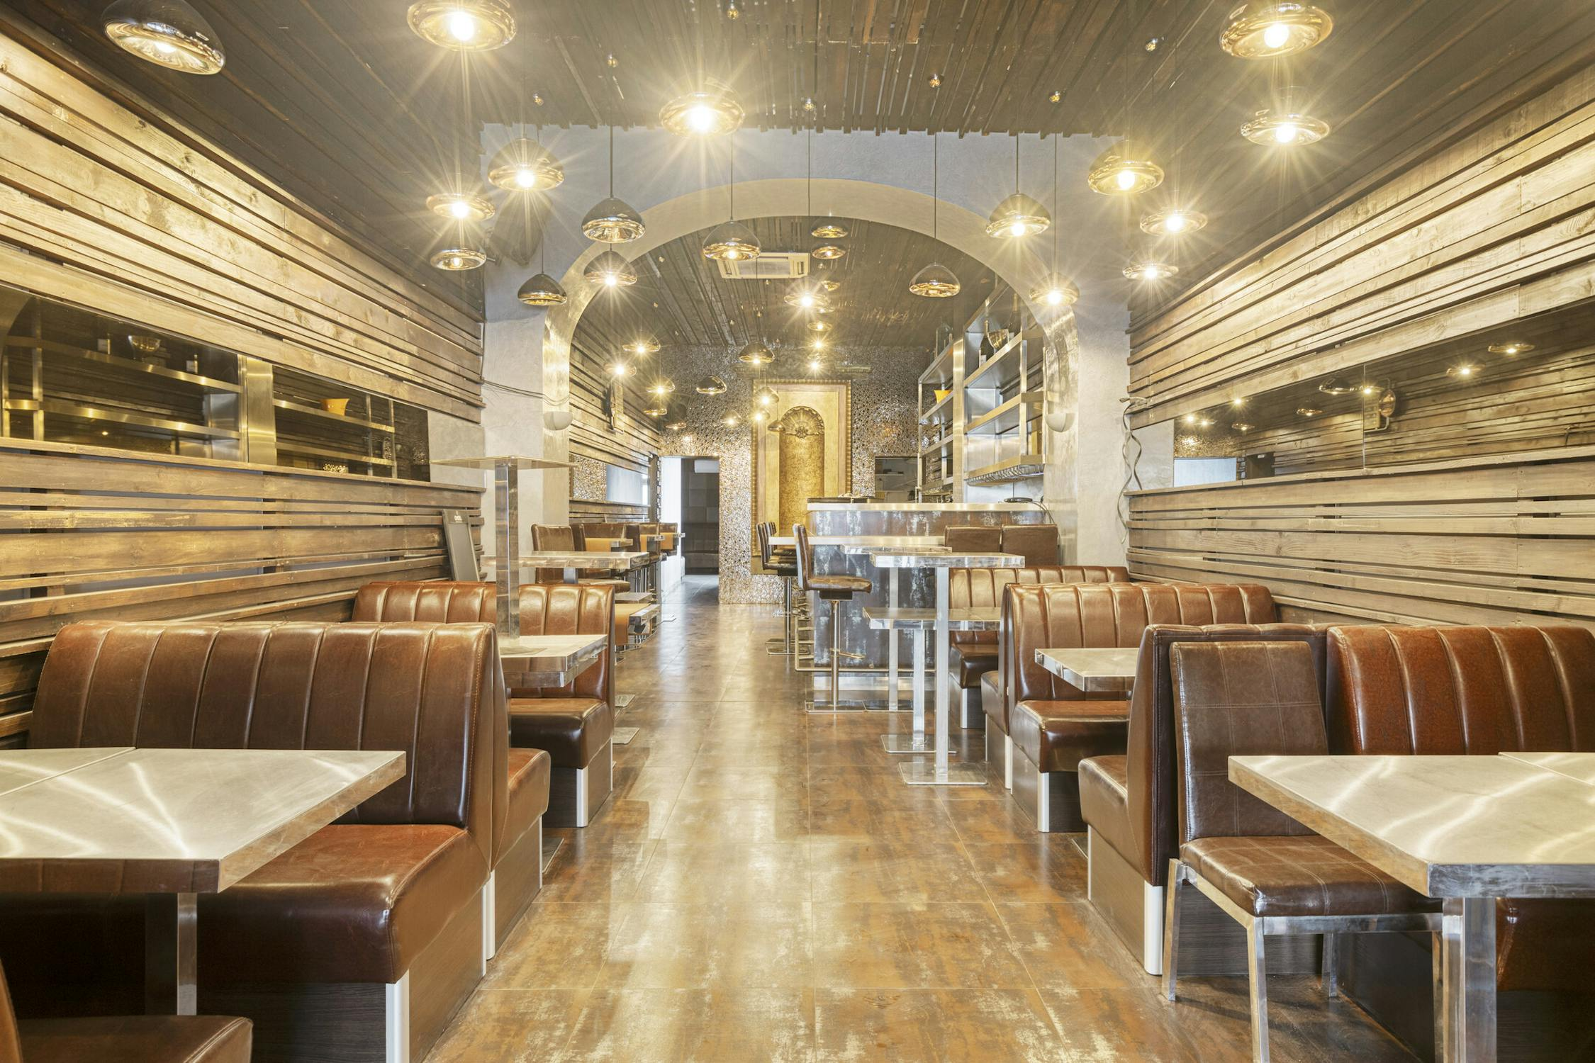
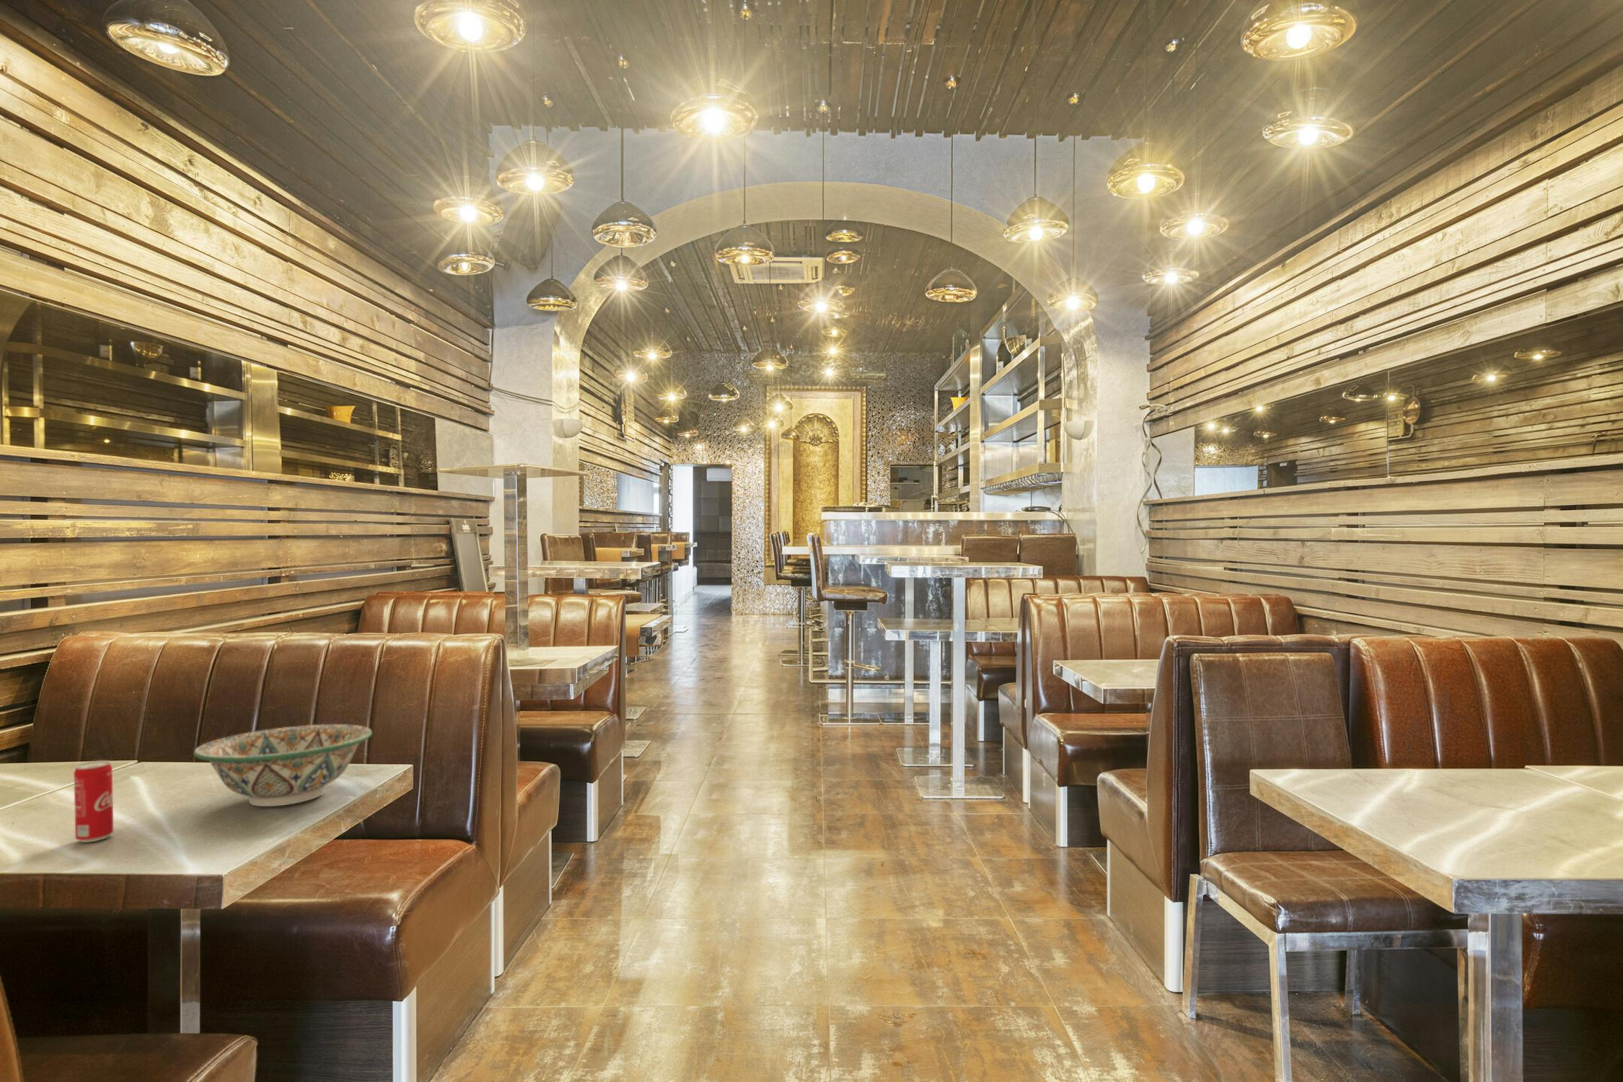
+ decorative bowl (287, 767)
+ beverage can (94, 801)
